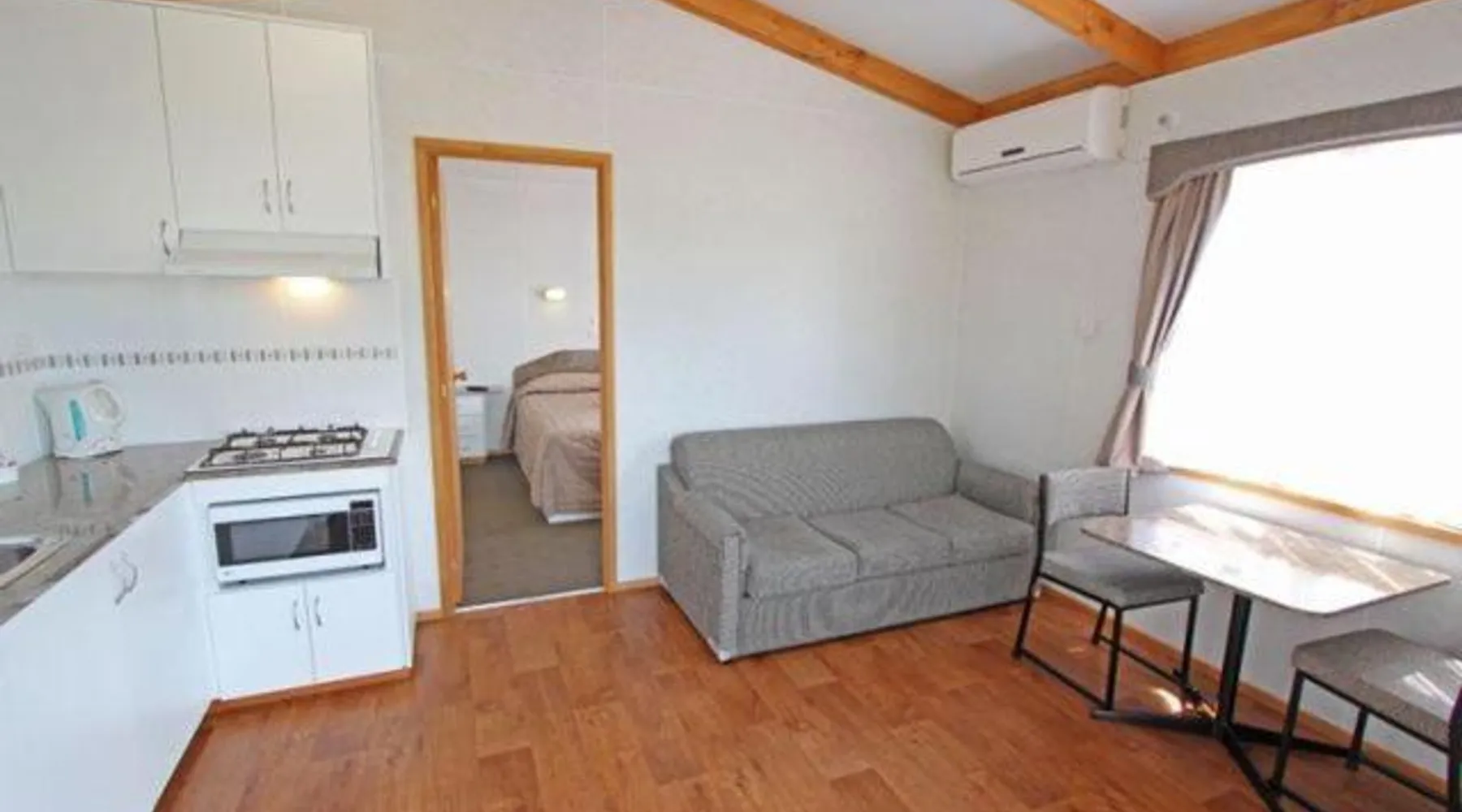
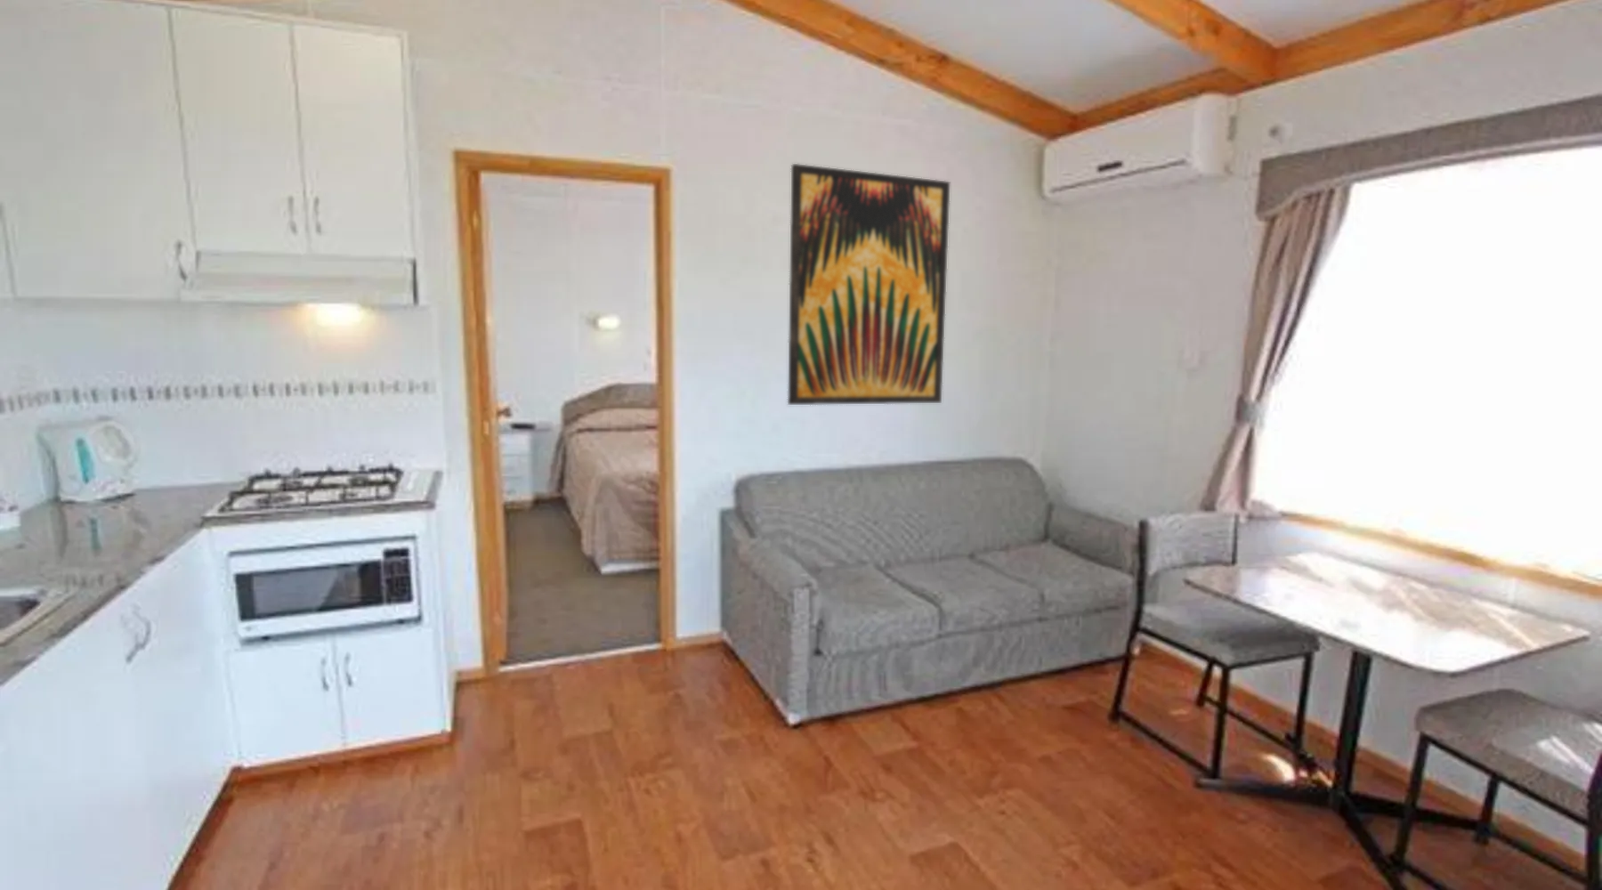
+ wall art (870, 290)
